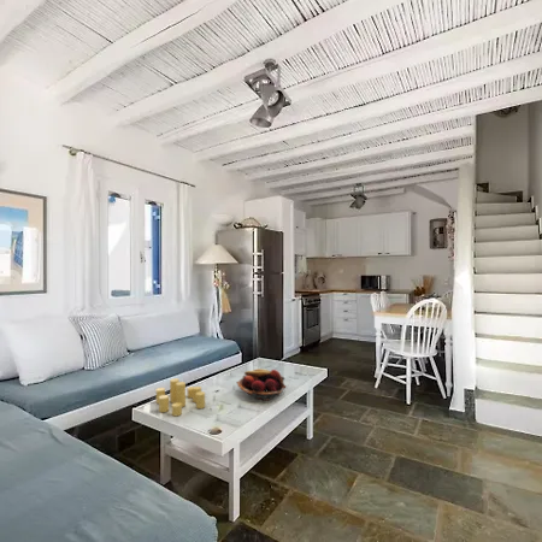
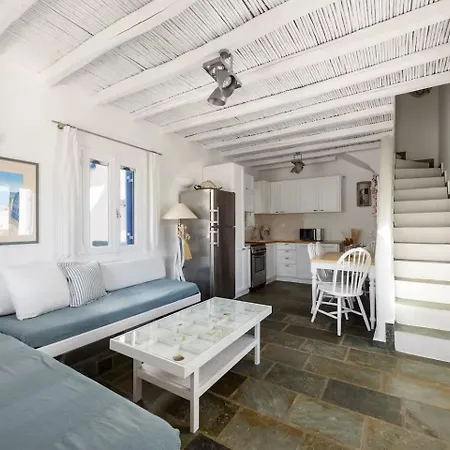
- fruit basket (261, 382)
- candle (178, 391)
